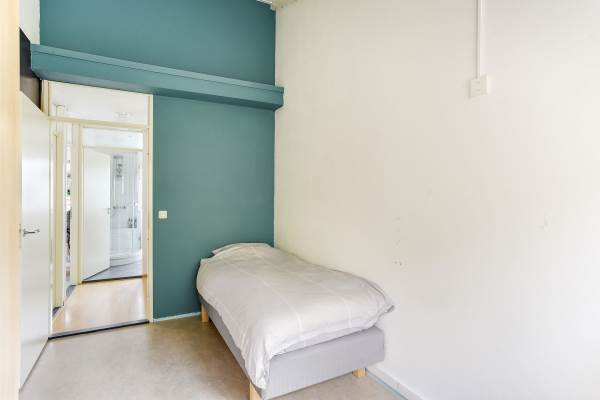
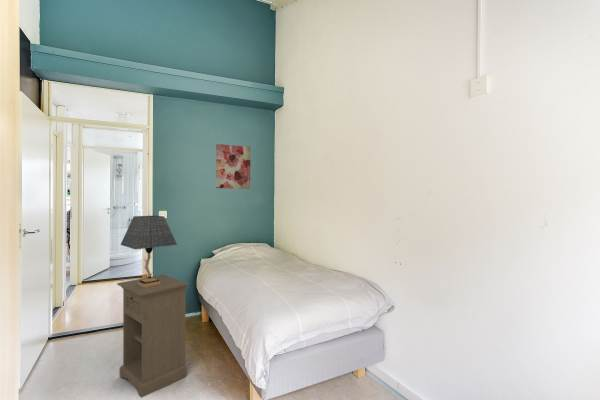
+ nightstand (152, 329)
+ wall art (233, 167)
+ table lamp (148, 249)
